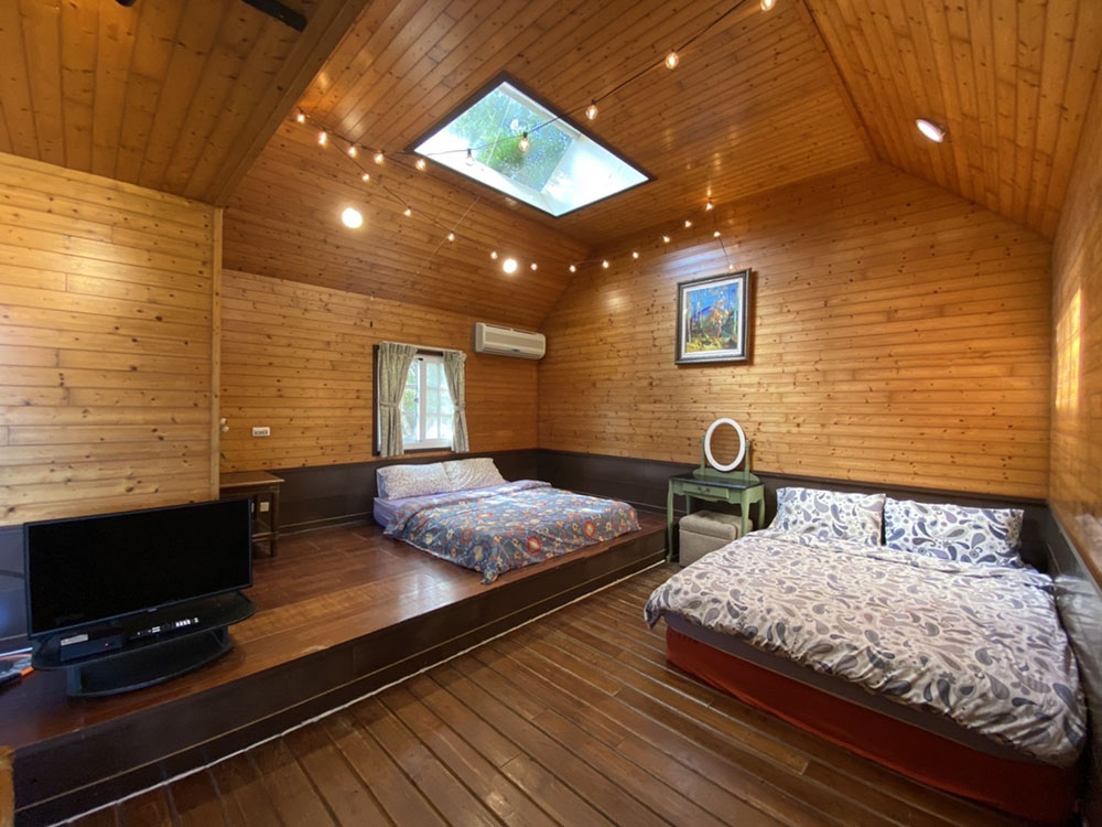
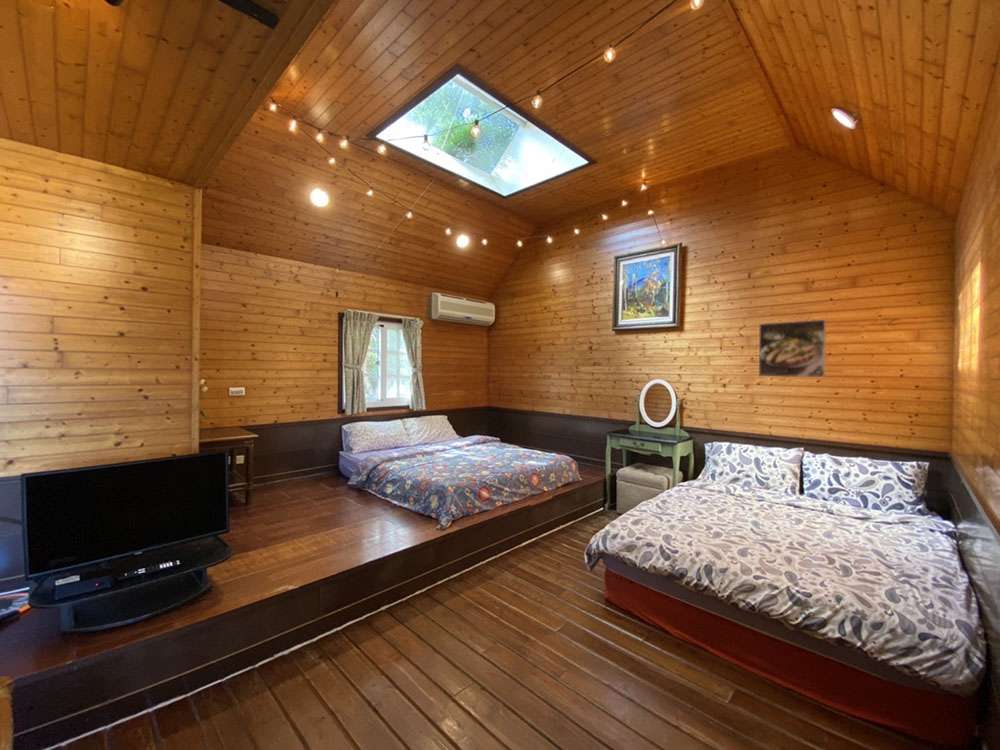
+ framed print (790, 349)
